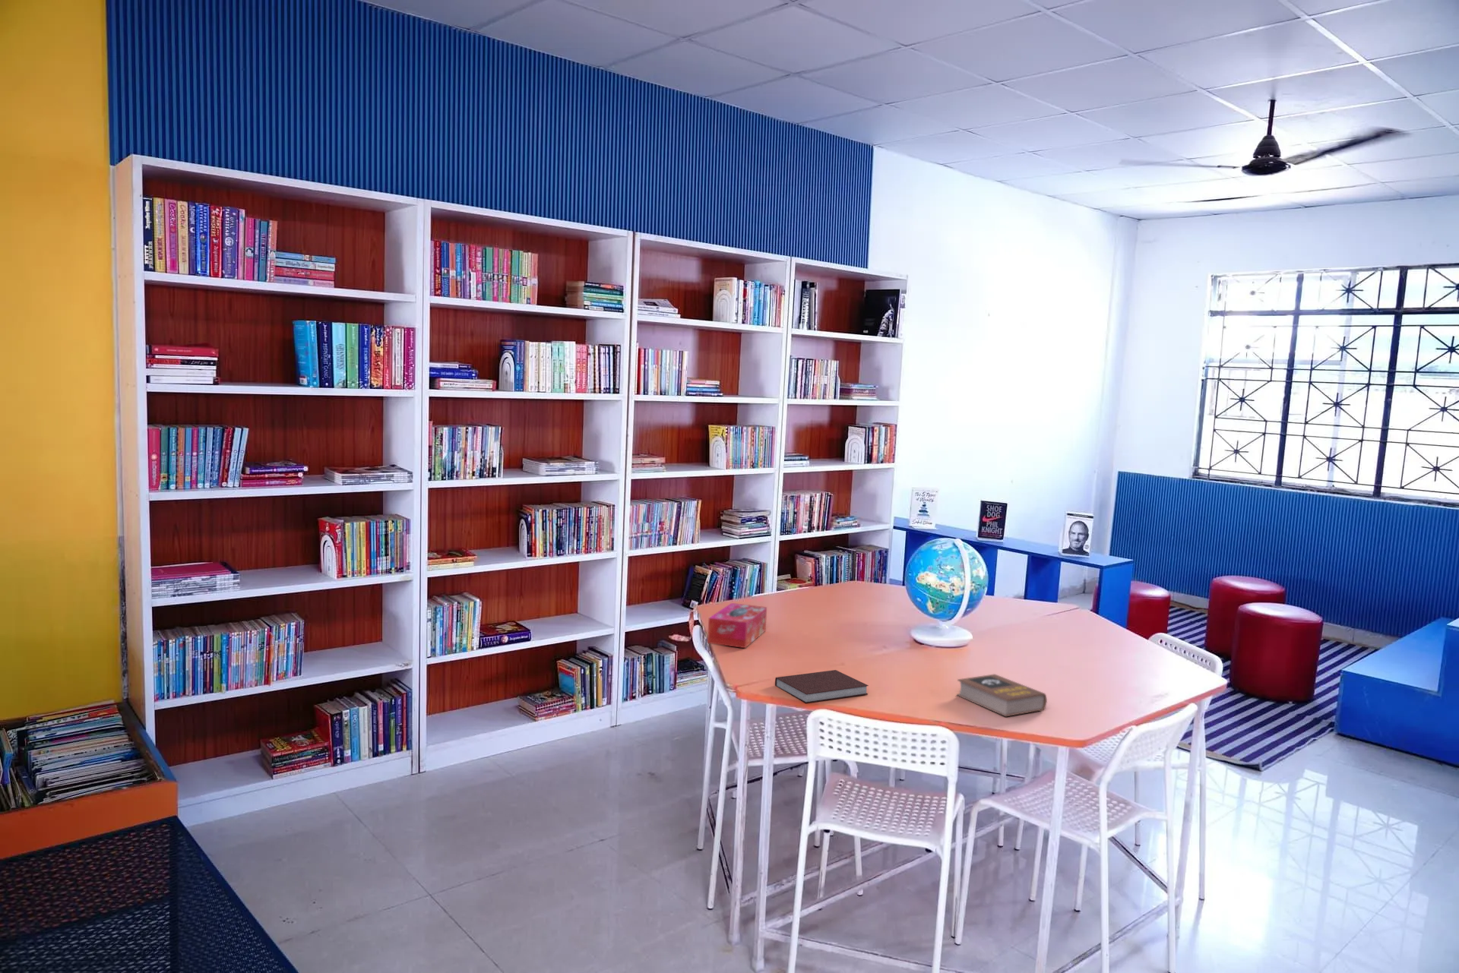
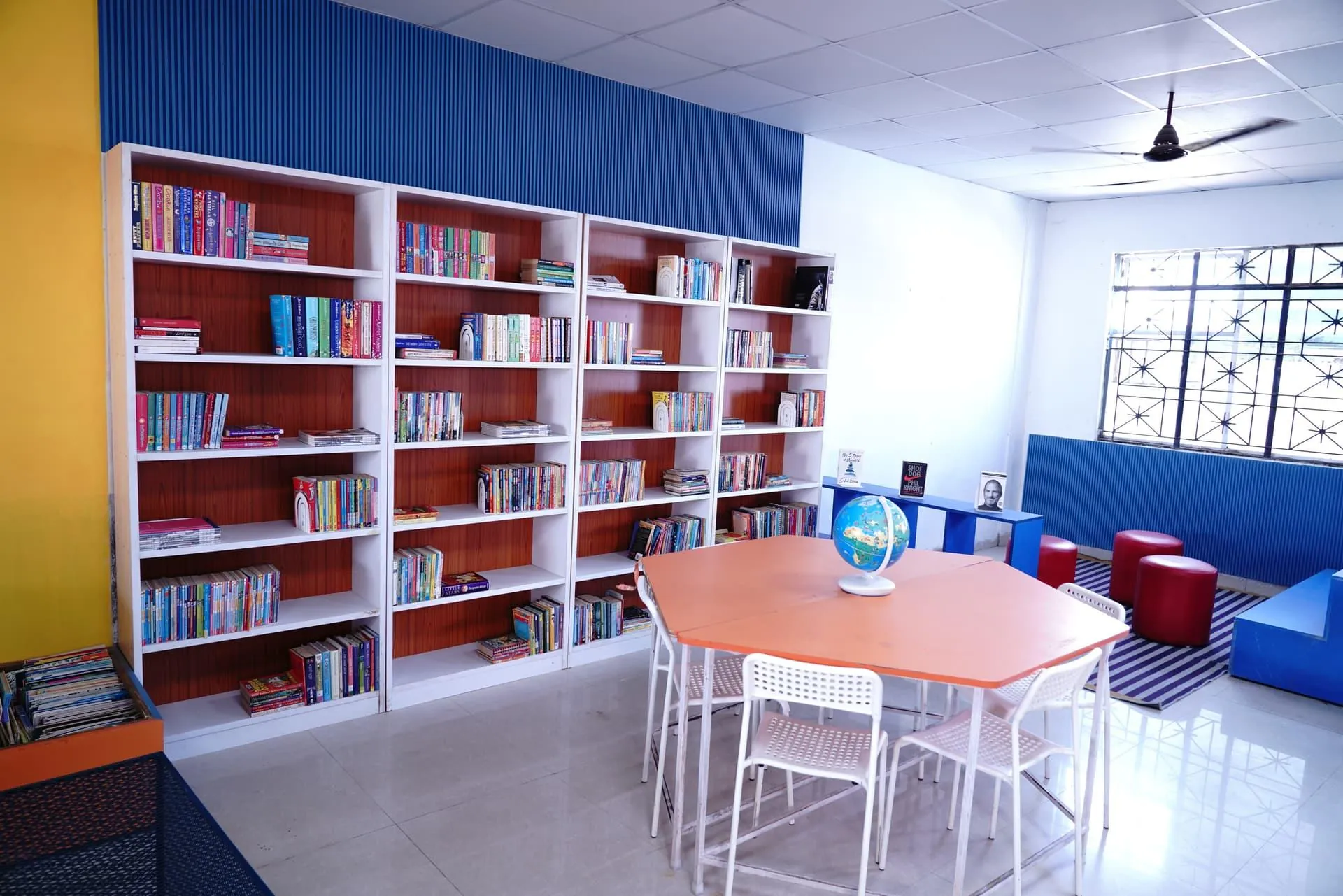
- notebook (820, 685)
- book (998, 693)
- tissue box (738, 624)
